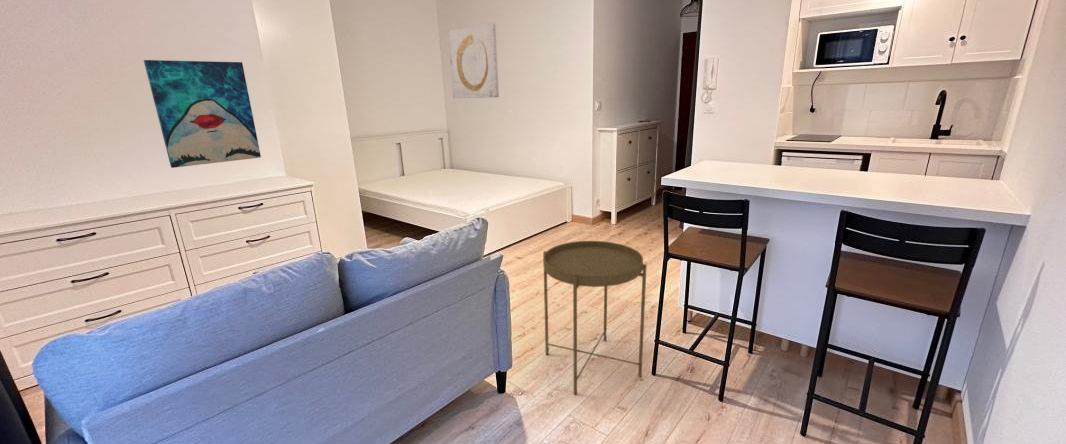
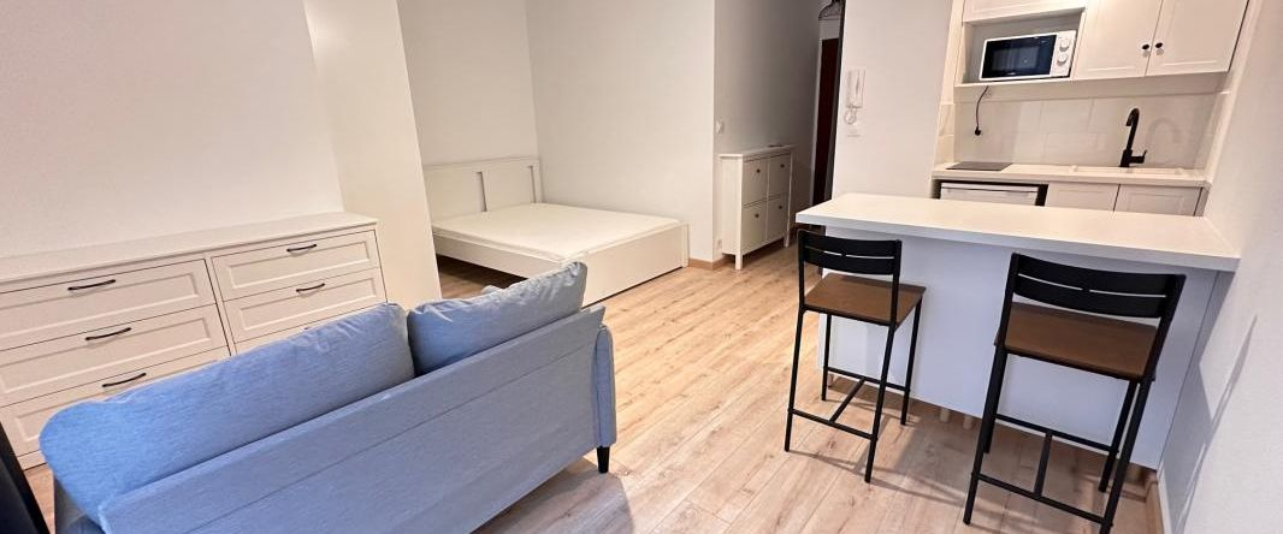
- wall art (473, 63)
- side table (604, 312)
- wall art (207, 113)
